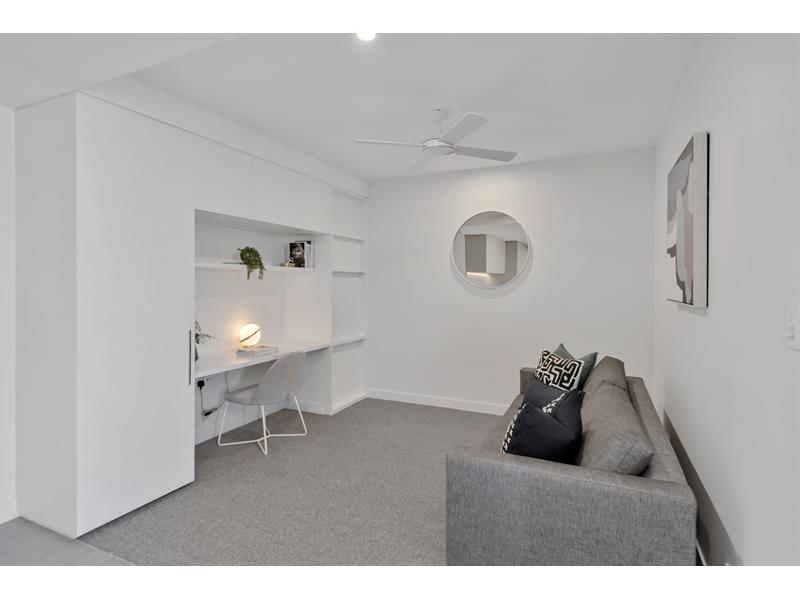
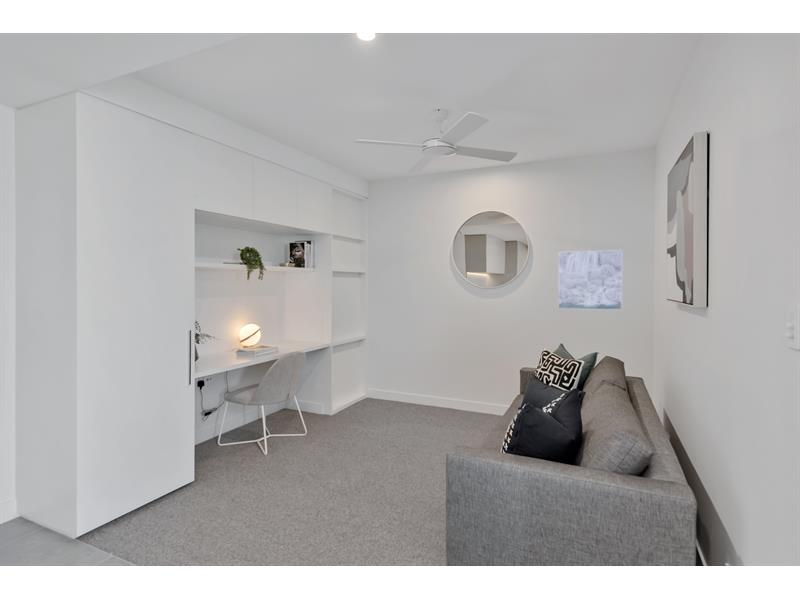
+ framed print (589, 280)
